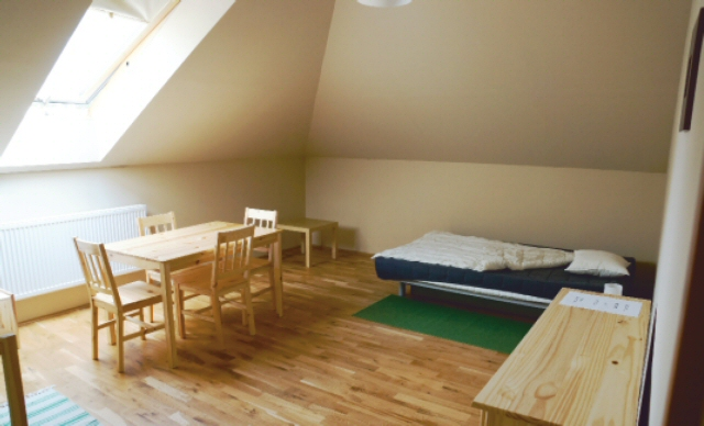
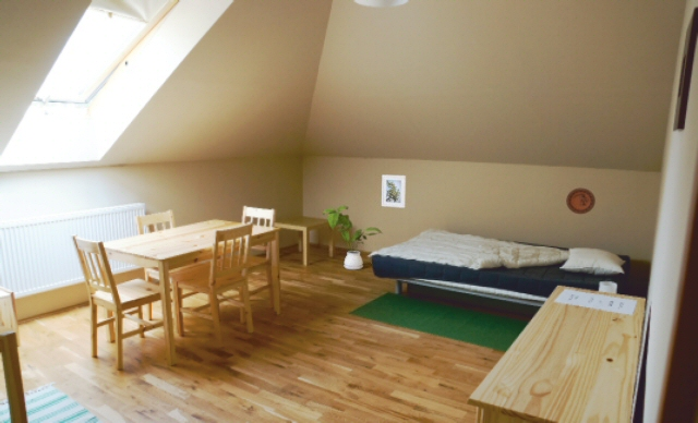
+ decorative plate (580, 201)
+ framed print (393, 191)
+ house plant (347, 238)
